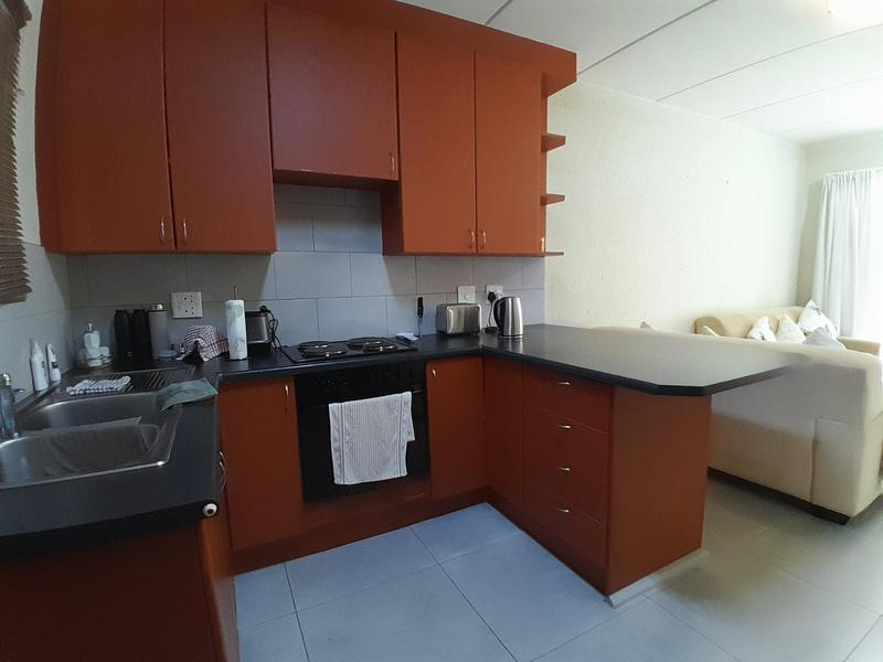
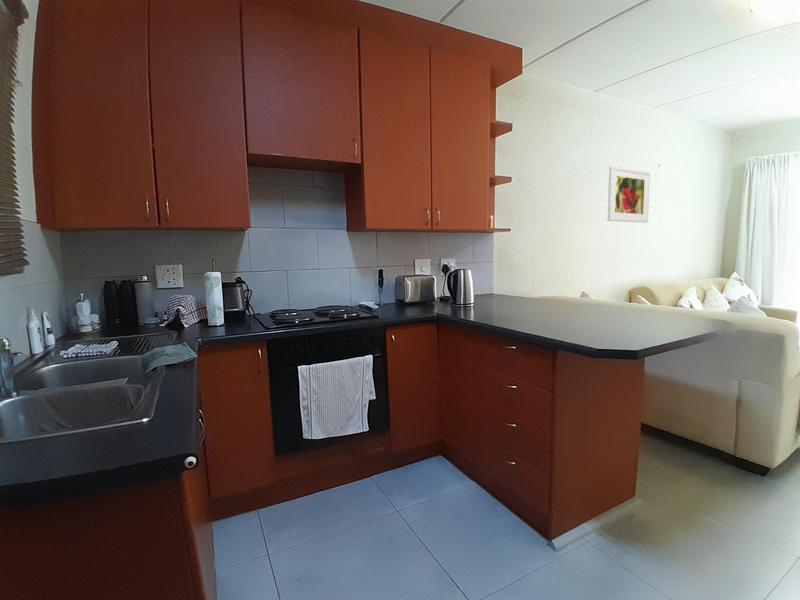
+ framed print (629, 195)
